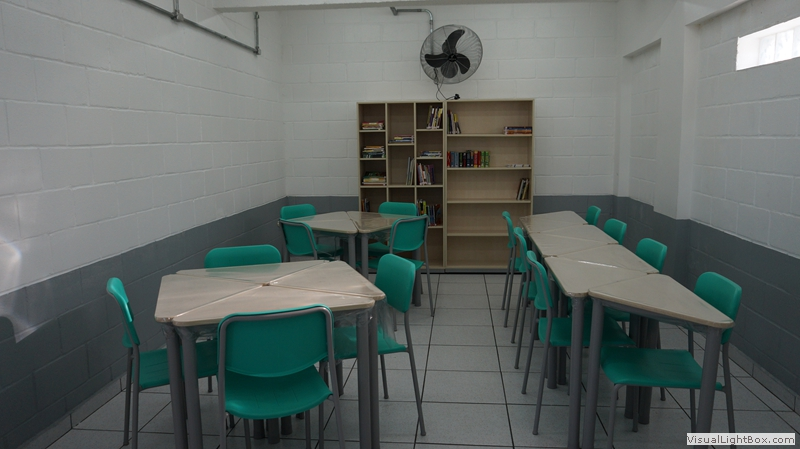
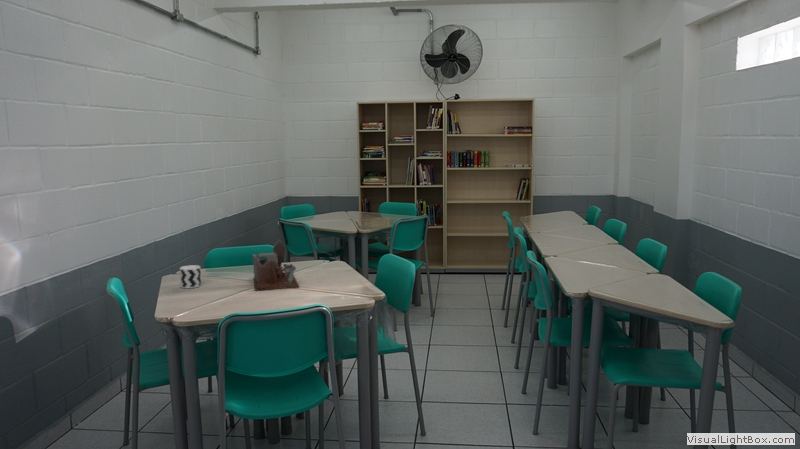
+ cup (190, 275)
+ desk organizer (274, 261)
